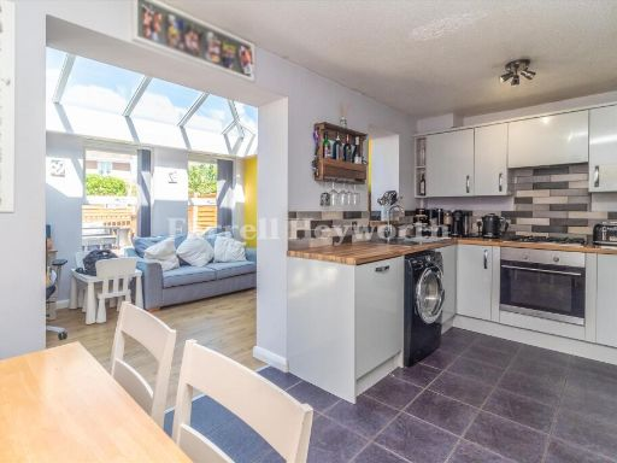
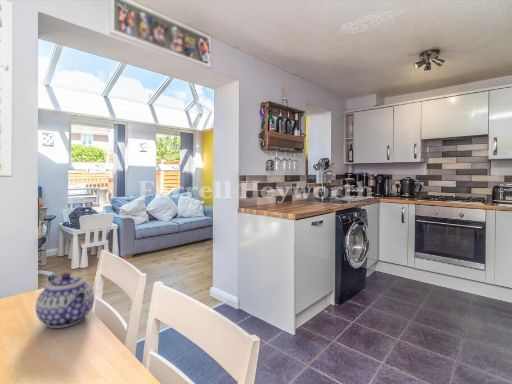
+ teapot (66, 296)
